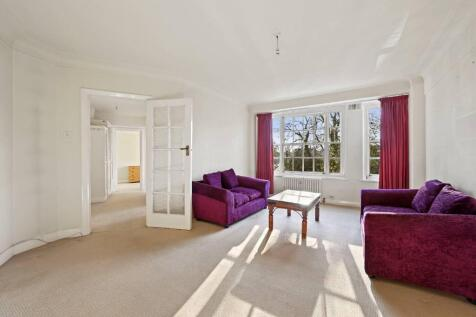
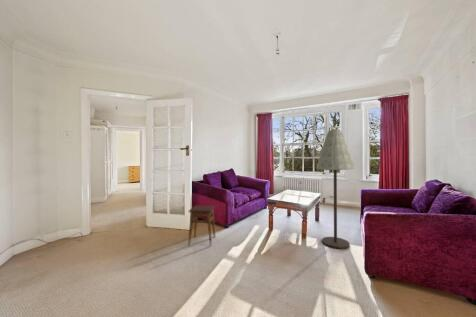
+ floor lamp (335, 187)
+ stool (202, 222)
